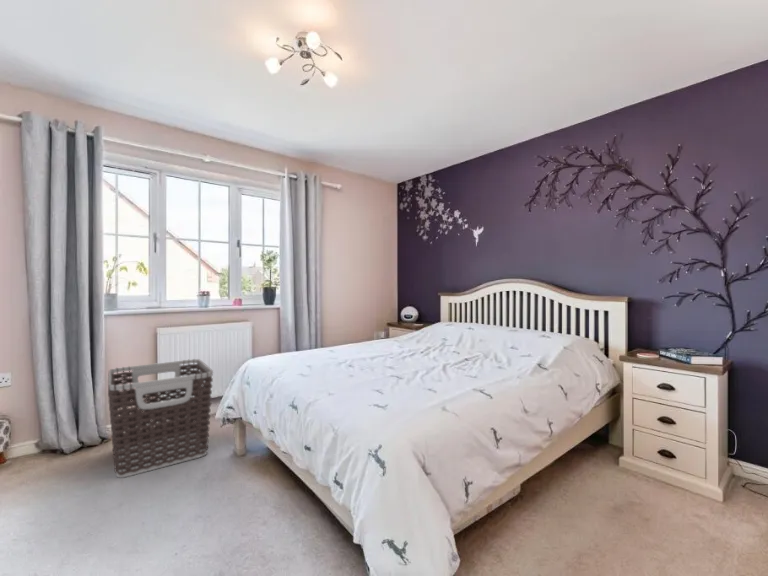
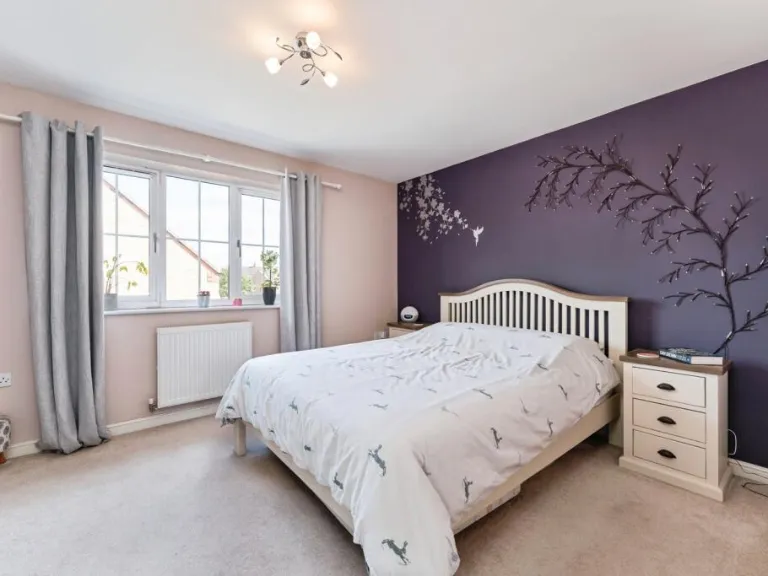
- clothes hamper (161, 411)
